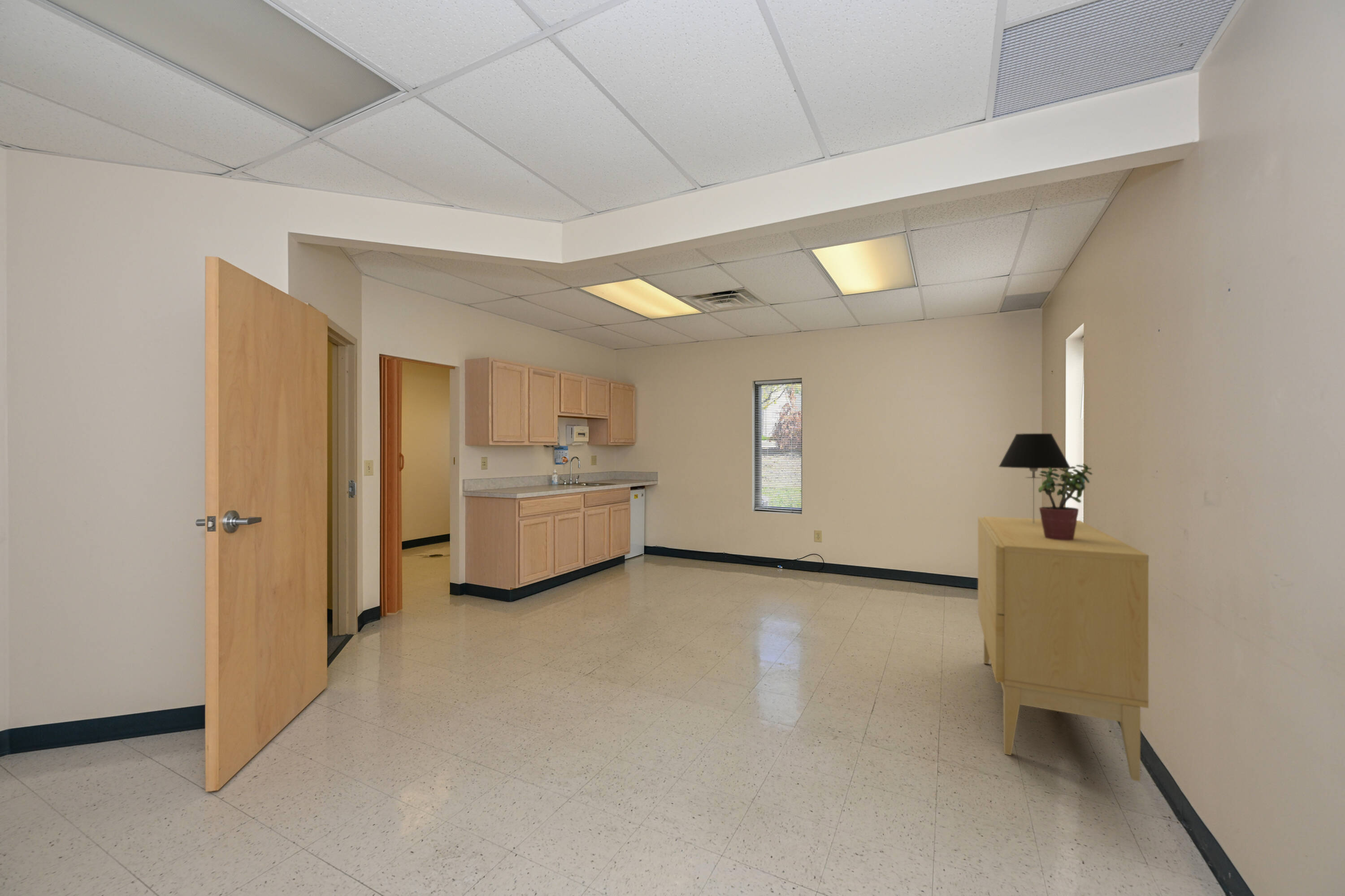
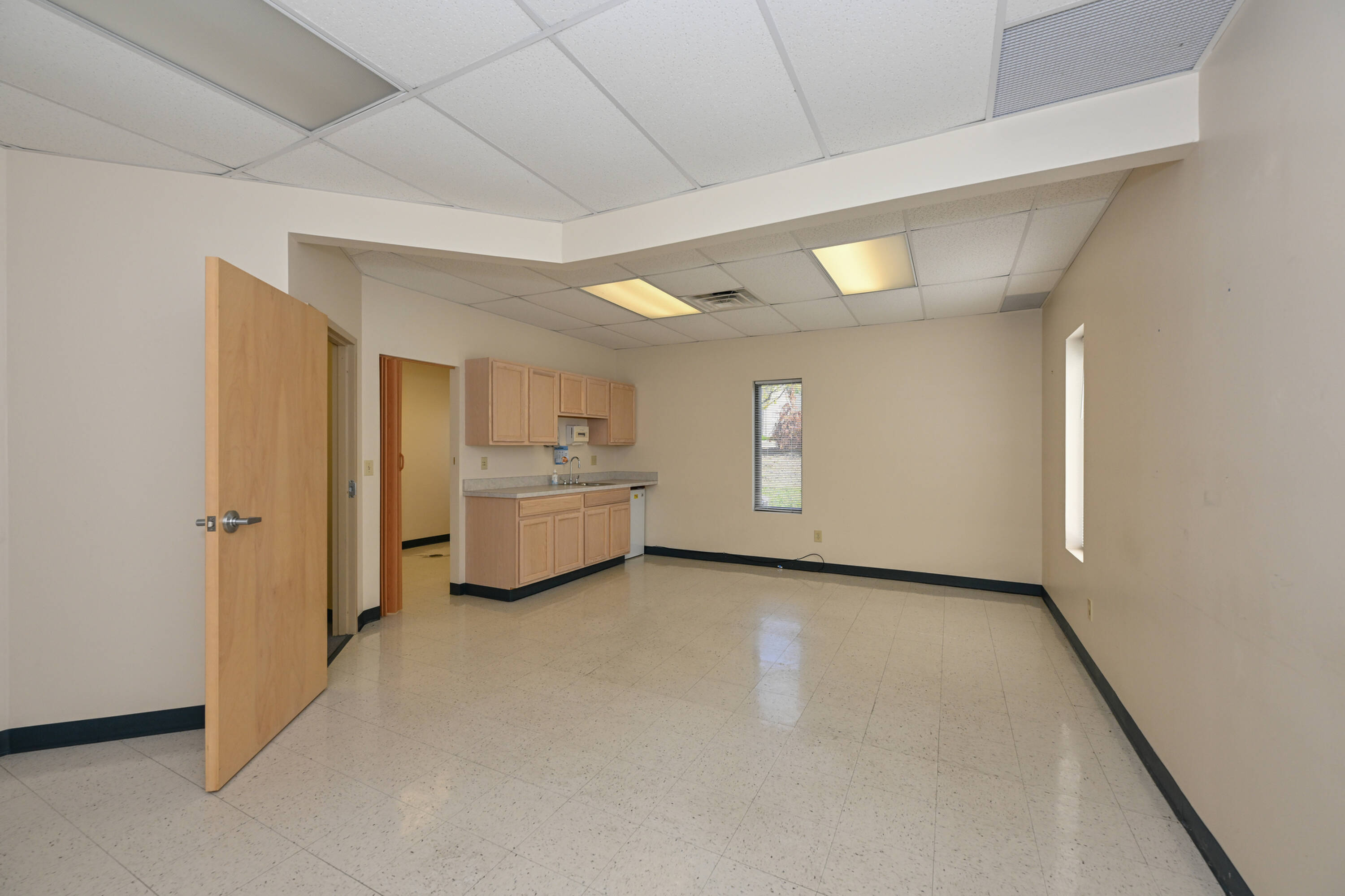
- potted plant (1060, 501)
- table lamp (1033, 478)
- sideboard (1044, 620)
